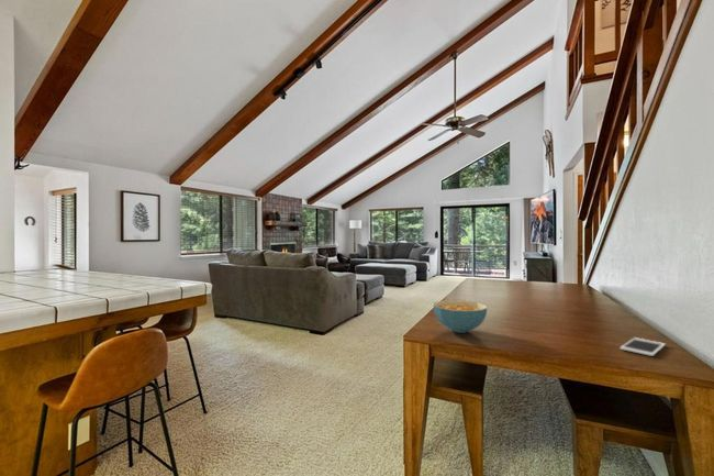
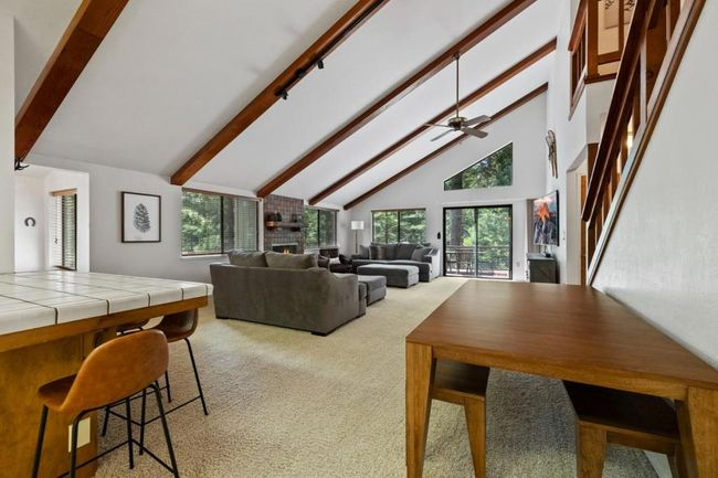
- cell phone (643, 346)
- cereal bowl (459, 318)
